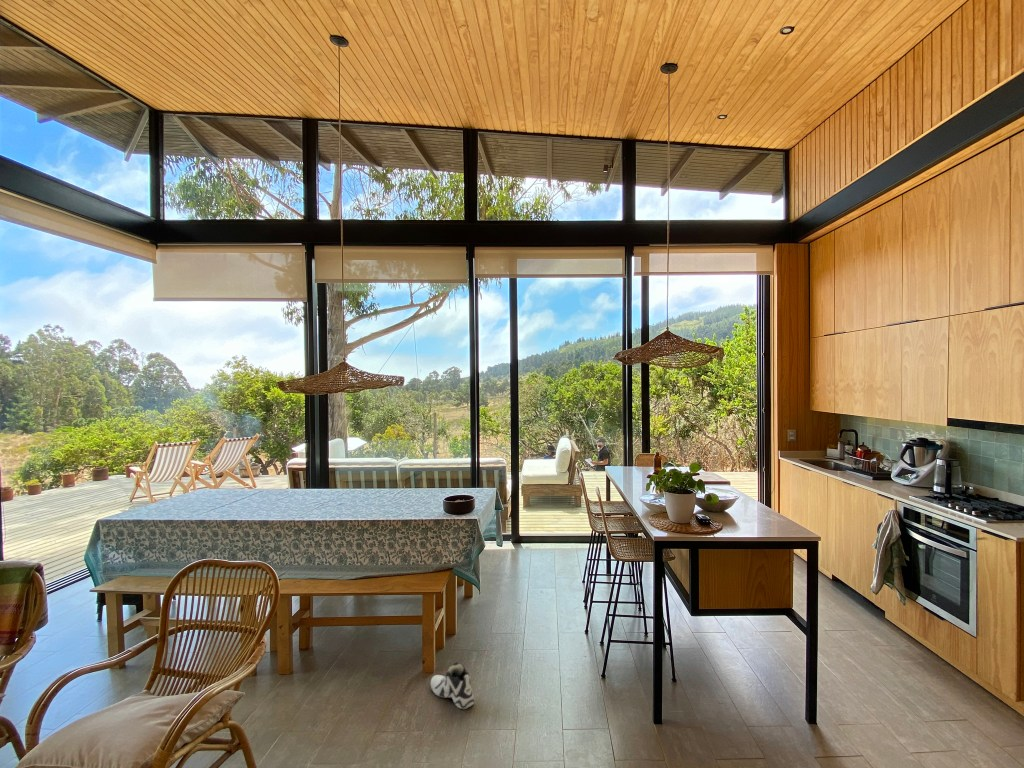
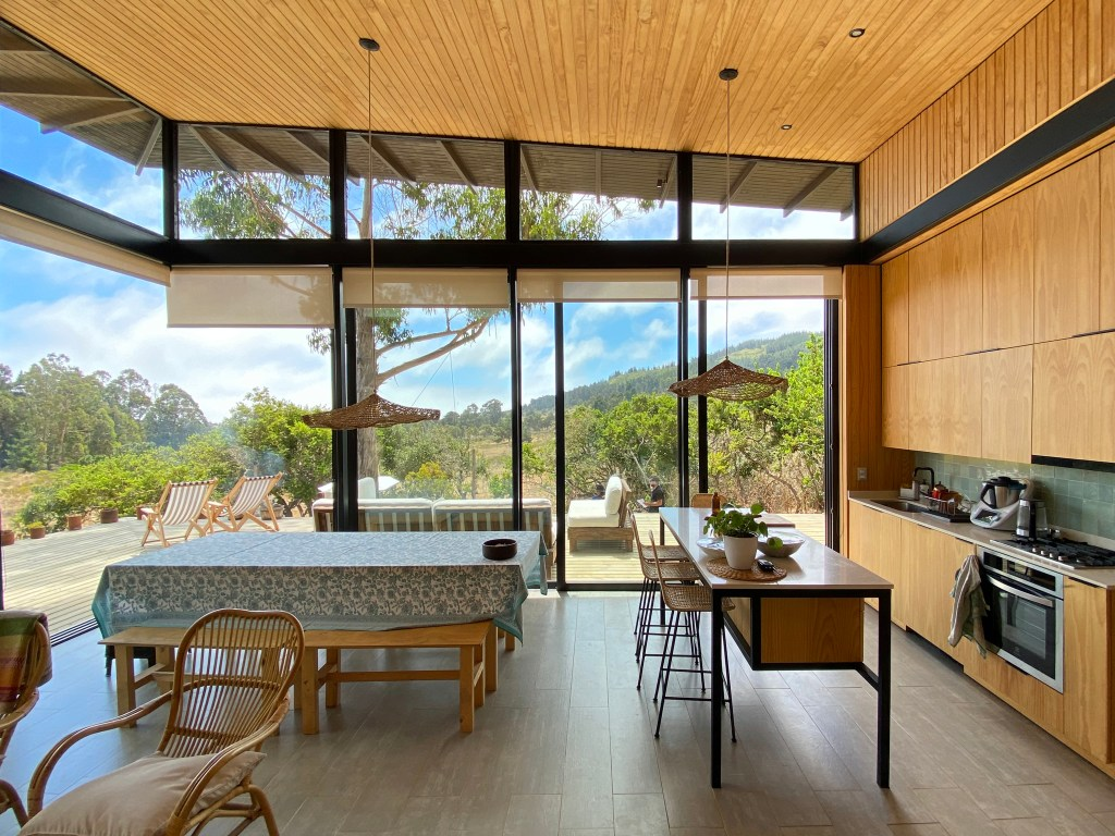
- sneaker (451, 677)
